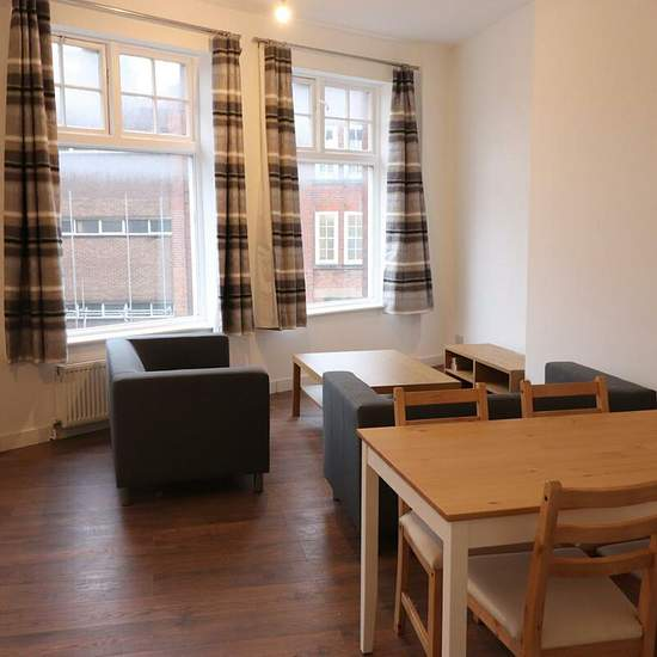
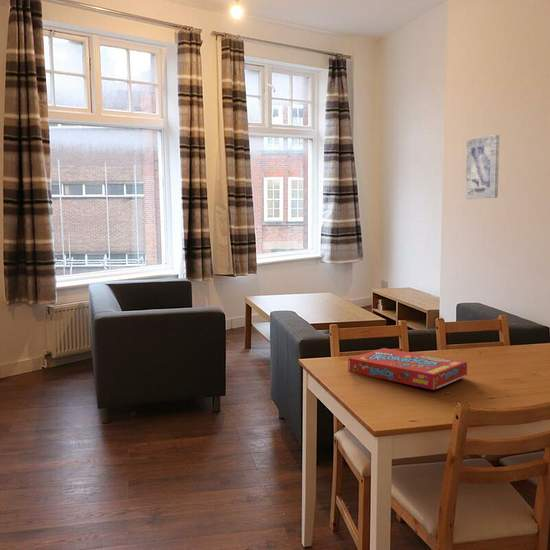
+ snack box (406, 366)
+ wall art (481, 168)
